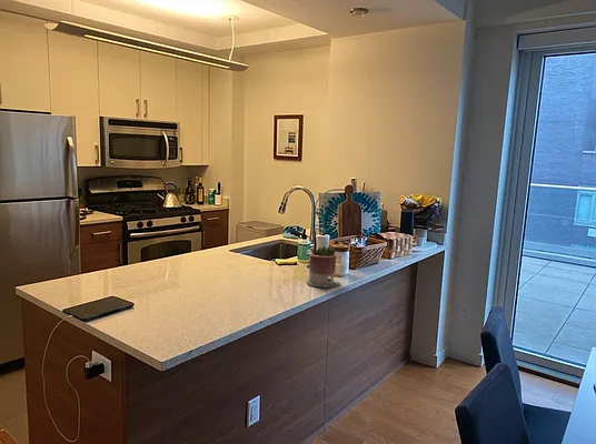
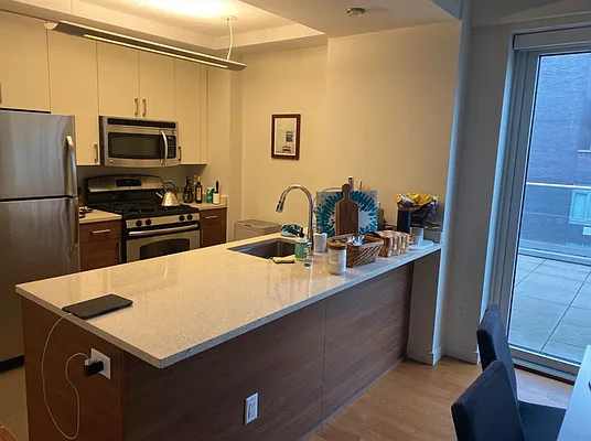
- succulent planter (324, 264)
